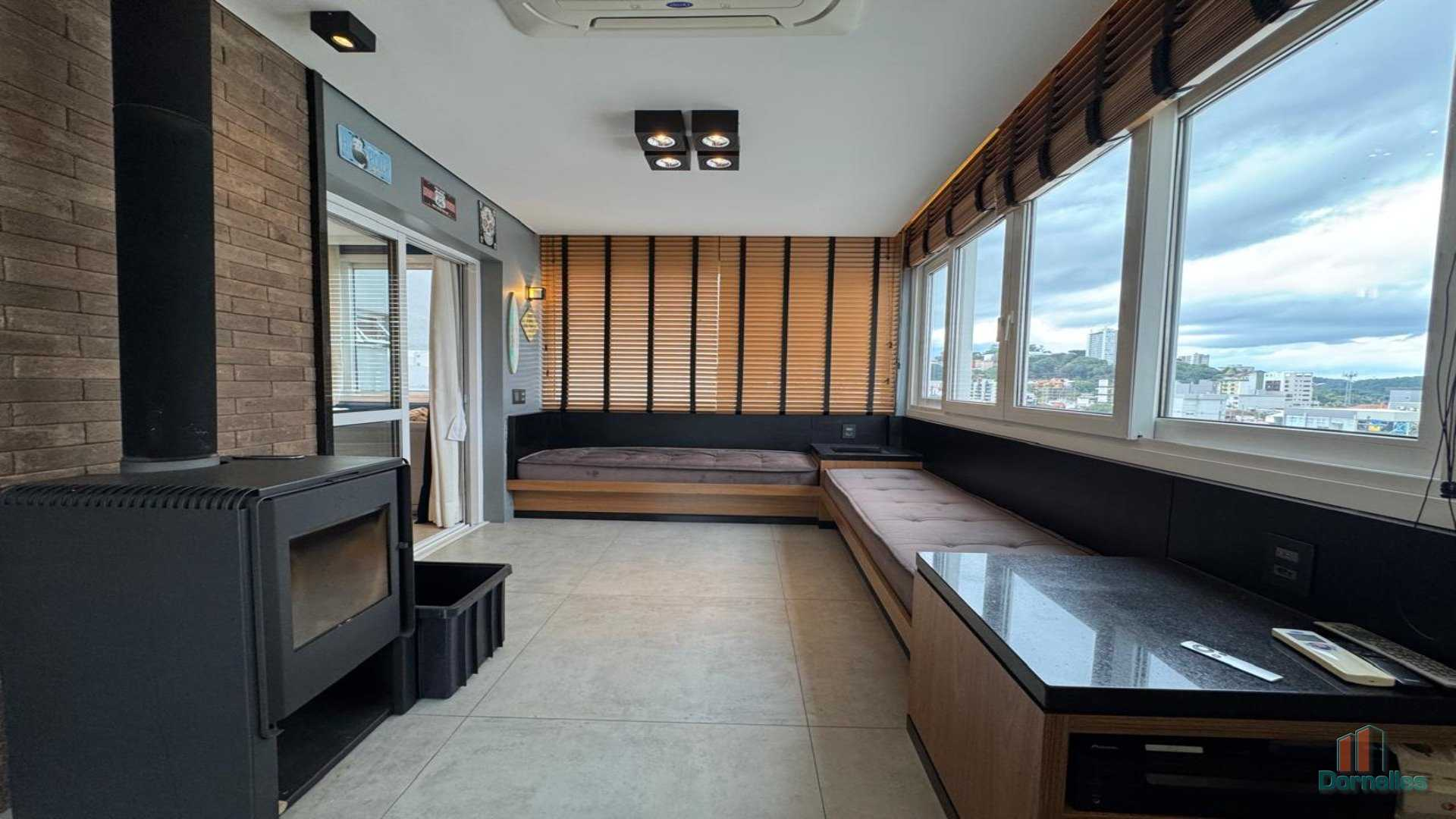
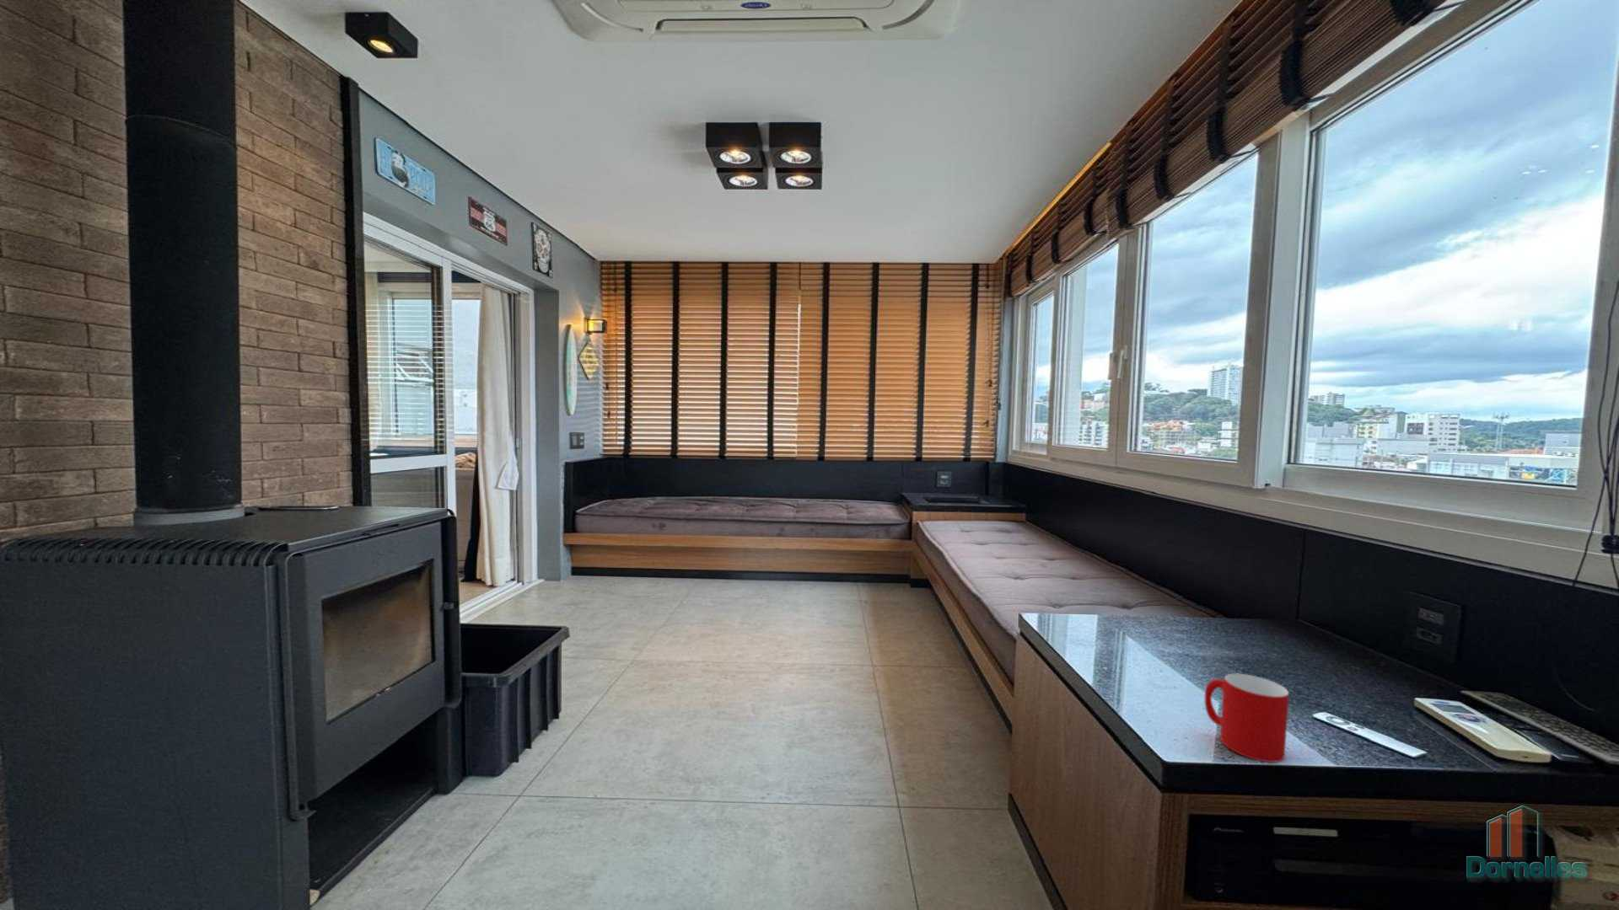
+ cup (1242, 711)
